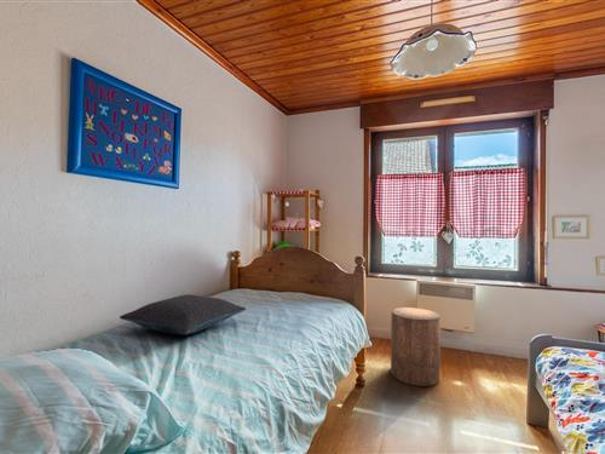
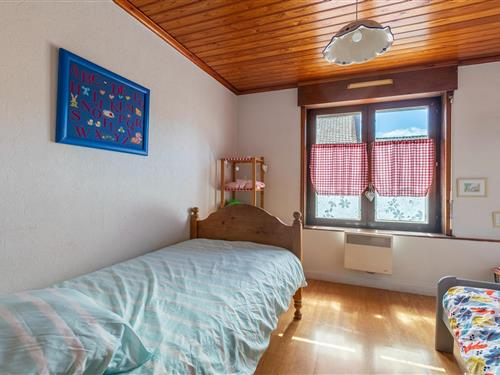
- pillow (185, 312)
- stool (414, 344)
